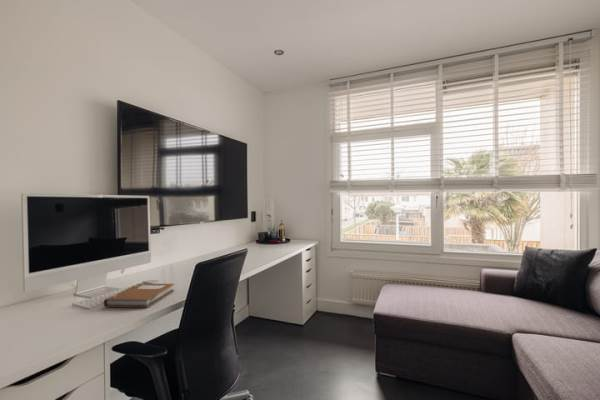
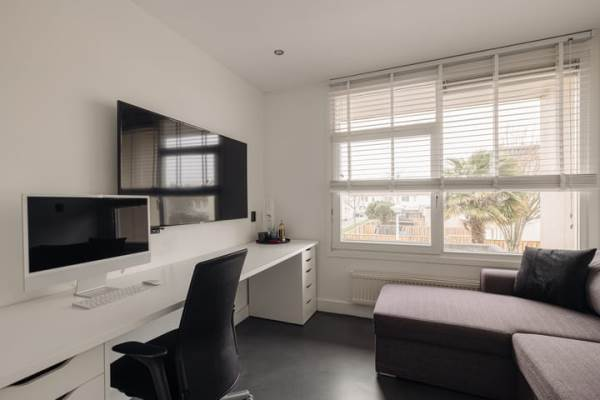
- notebook (142, 293)
